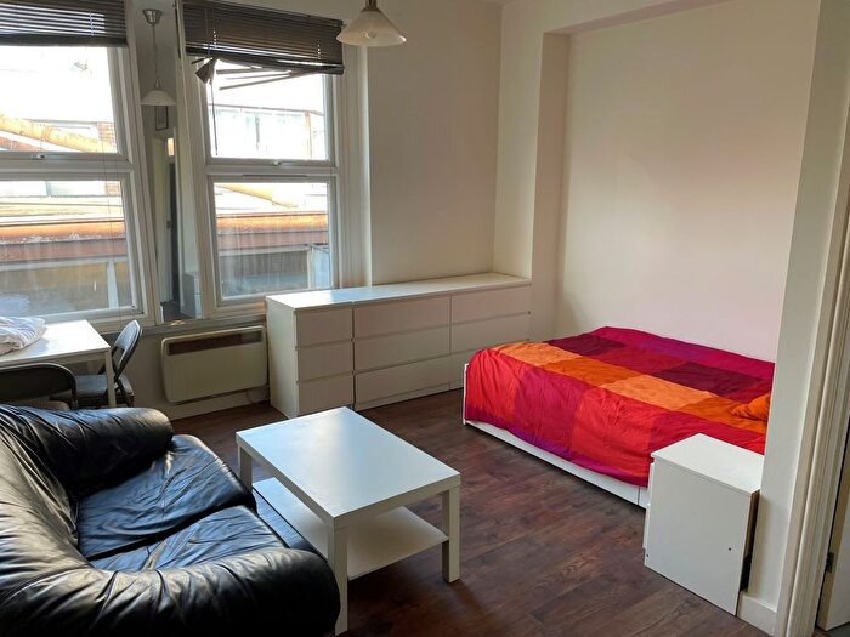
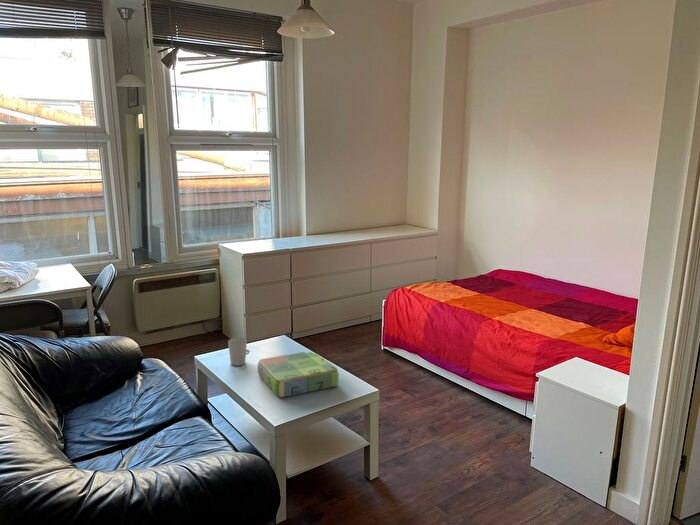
+ board game (297, 372)
+ cup (239, 352)
